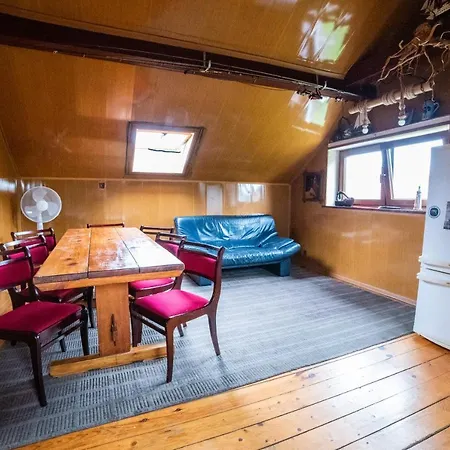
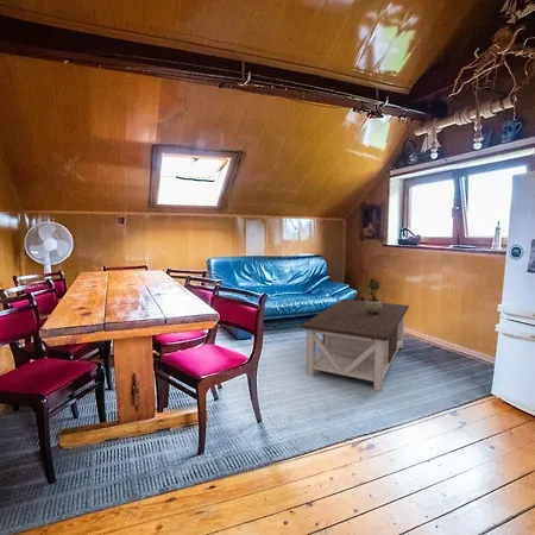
+ potted plant (370, 294)
+ coffee table (360, 336)
